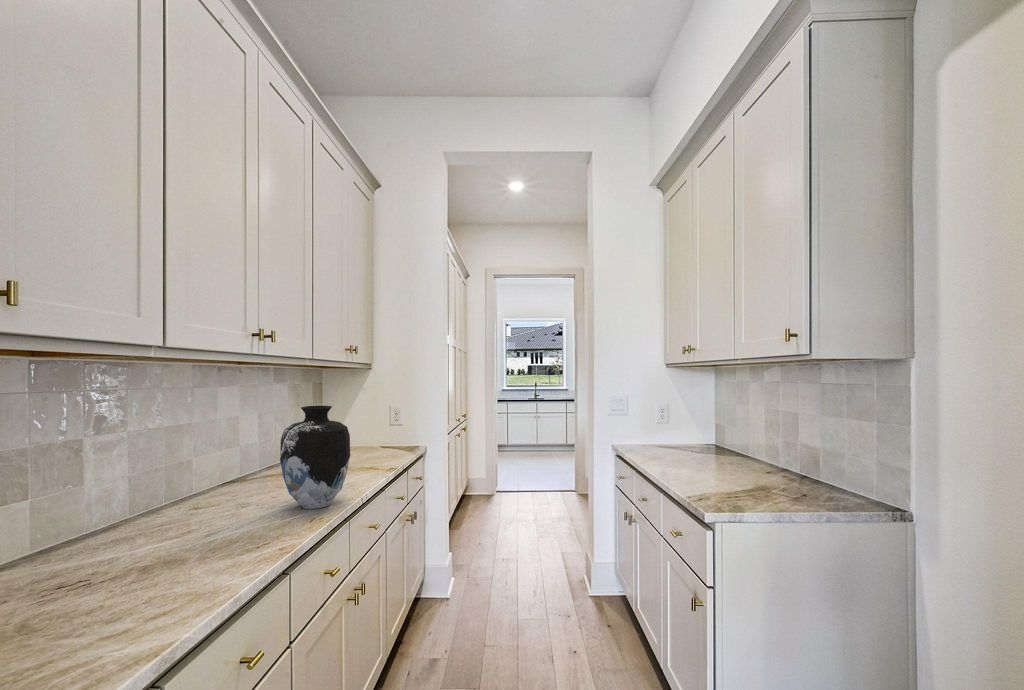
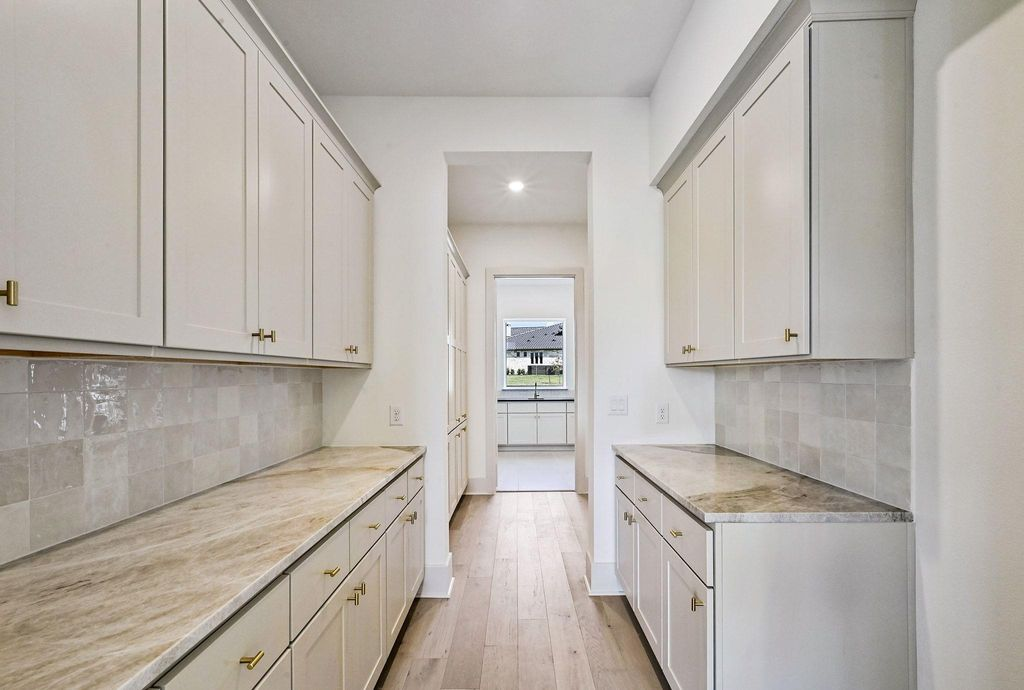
- vase (316, 455)
